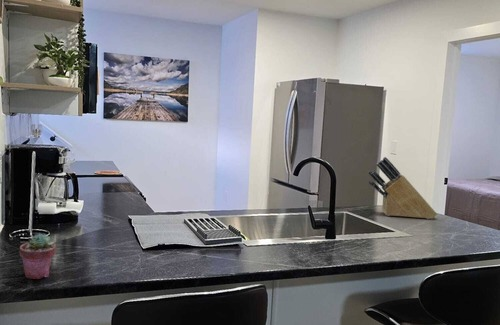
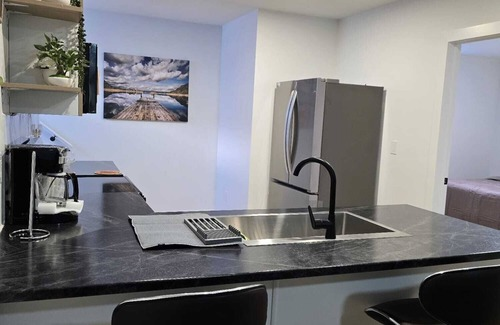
- knife block (402, 186)
- potted succulent (37, 254)
